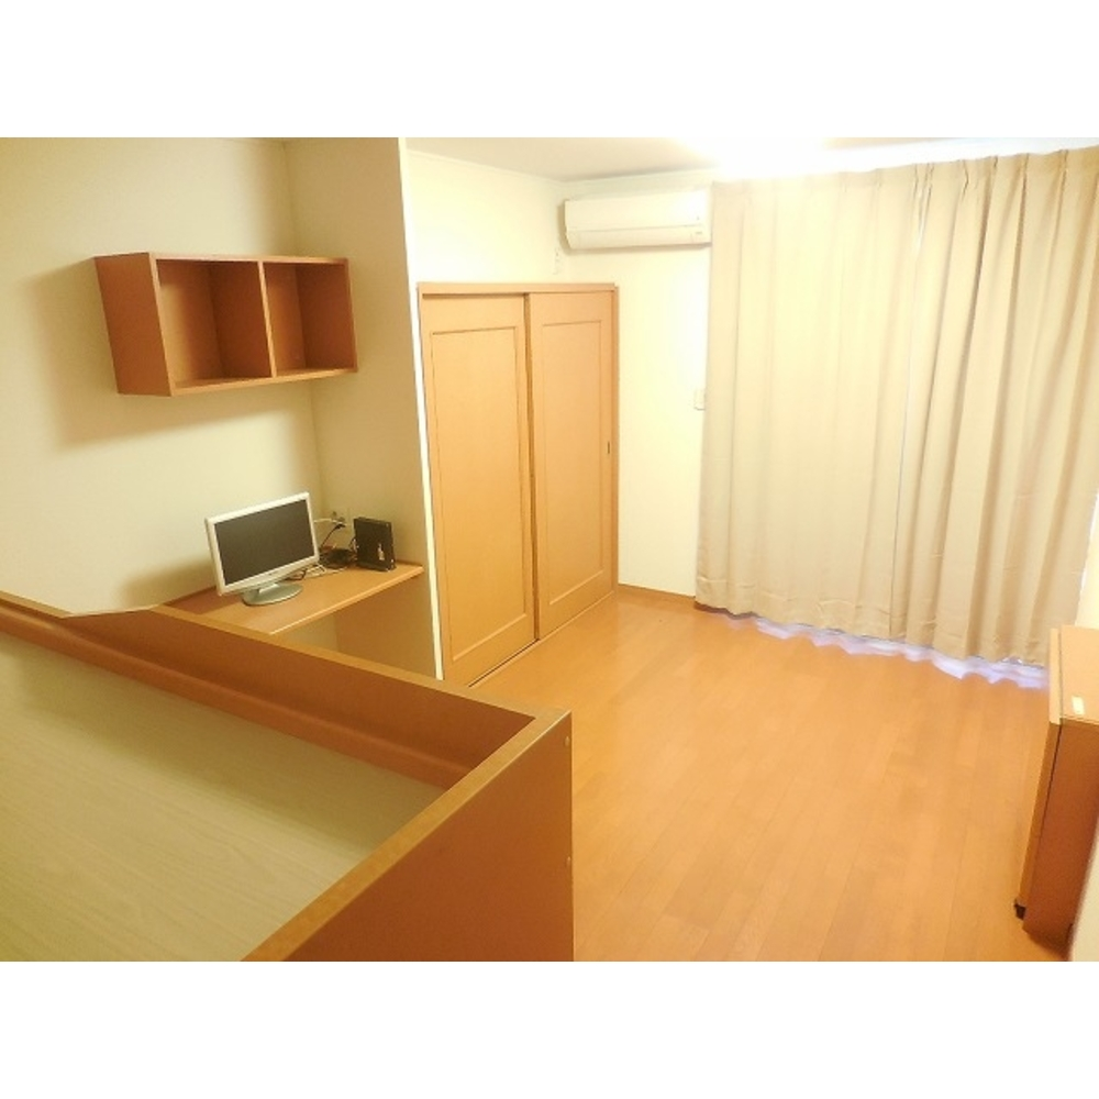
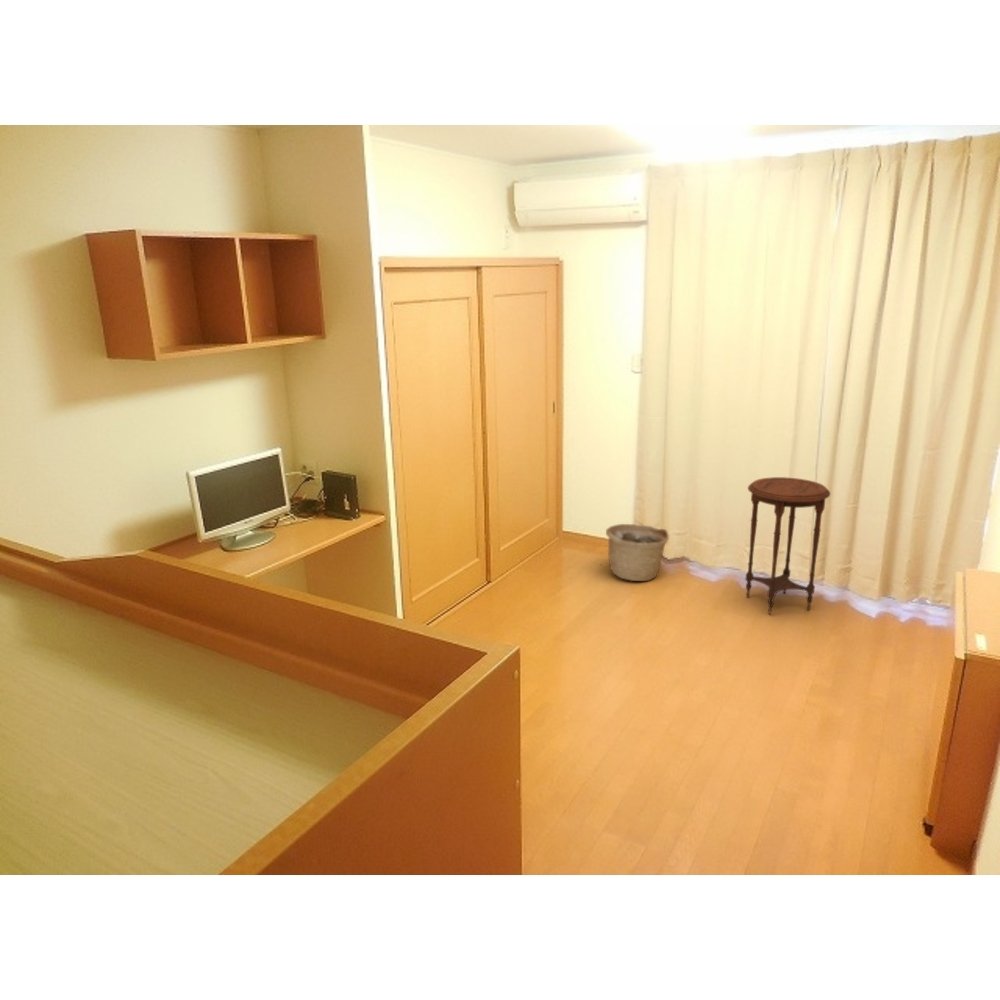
+ basket (636, 550)
+ side table (778, 546)
